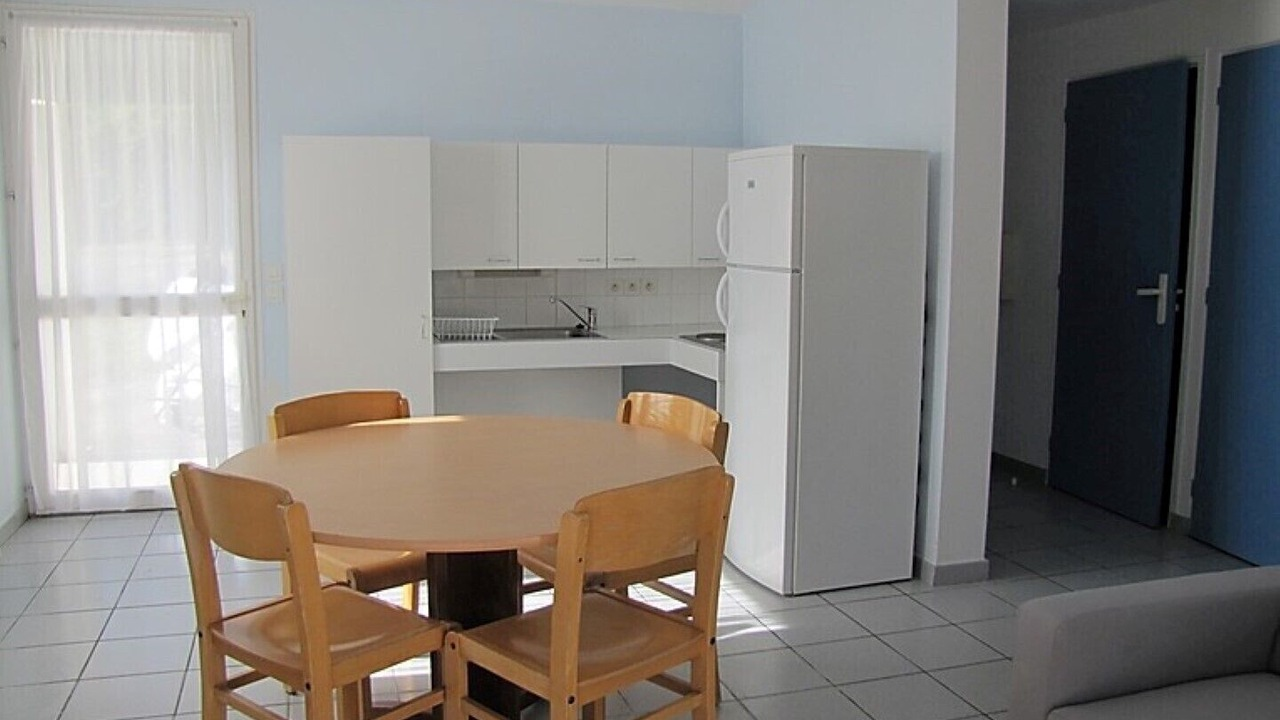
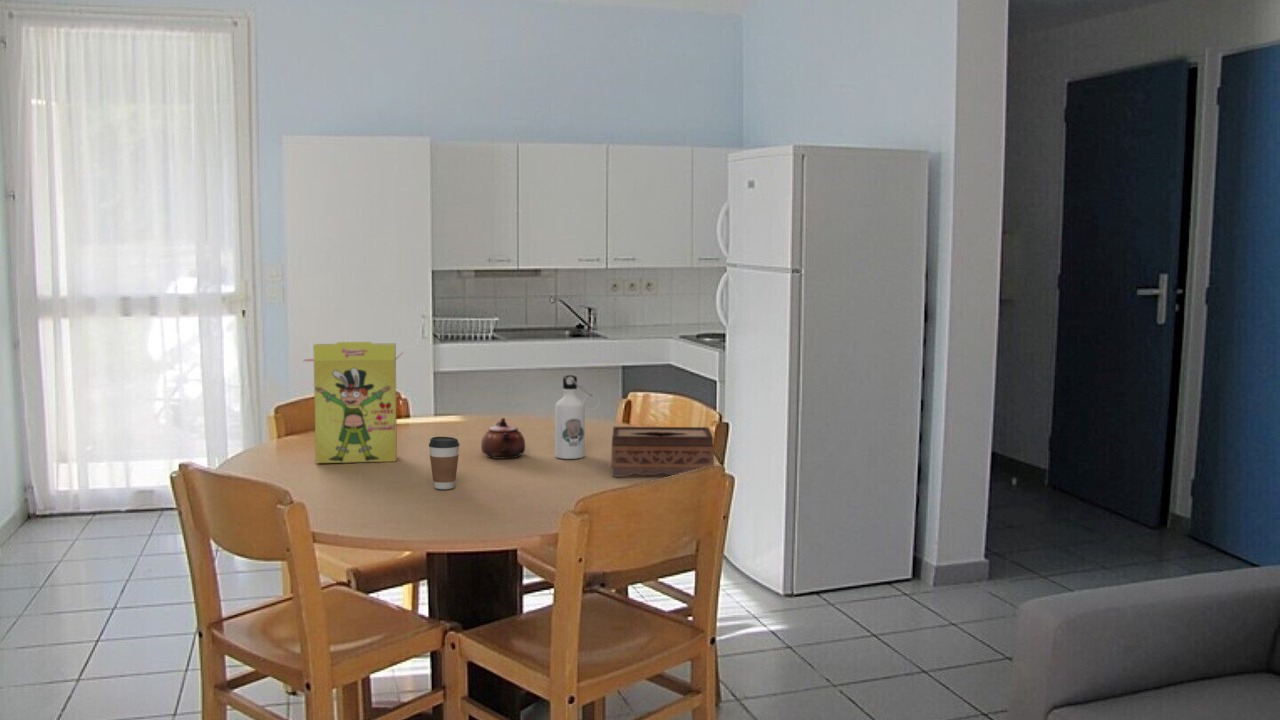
+ water bottle (577, 415)
+ coffee cup (444, 463)
+ teapot (503, 436)
+ tissue box (661, 451)
+ cereal box (354, 400)
